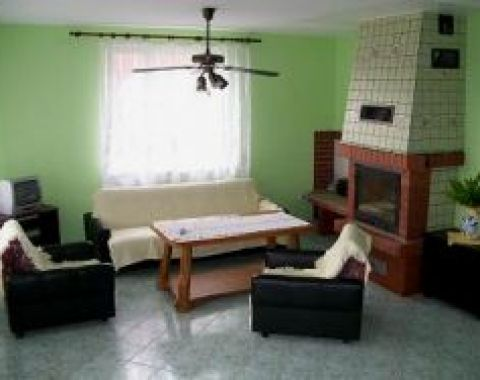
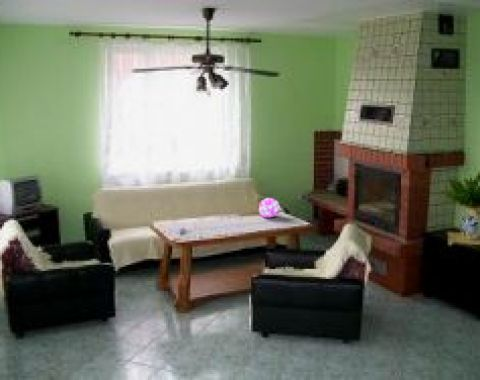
+ decorative ball (269, 207)
